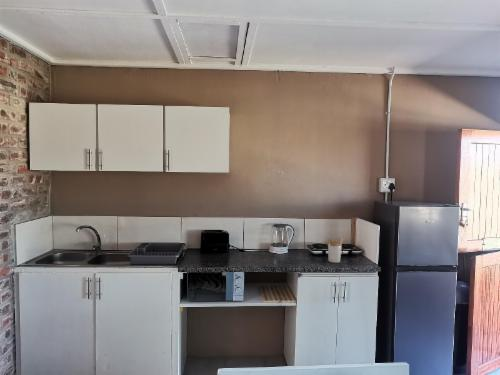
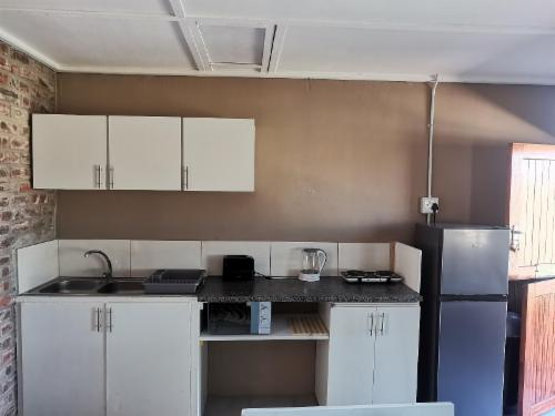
- utensil holder (333, 249)
